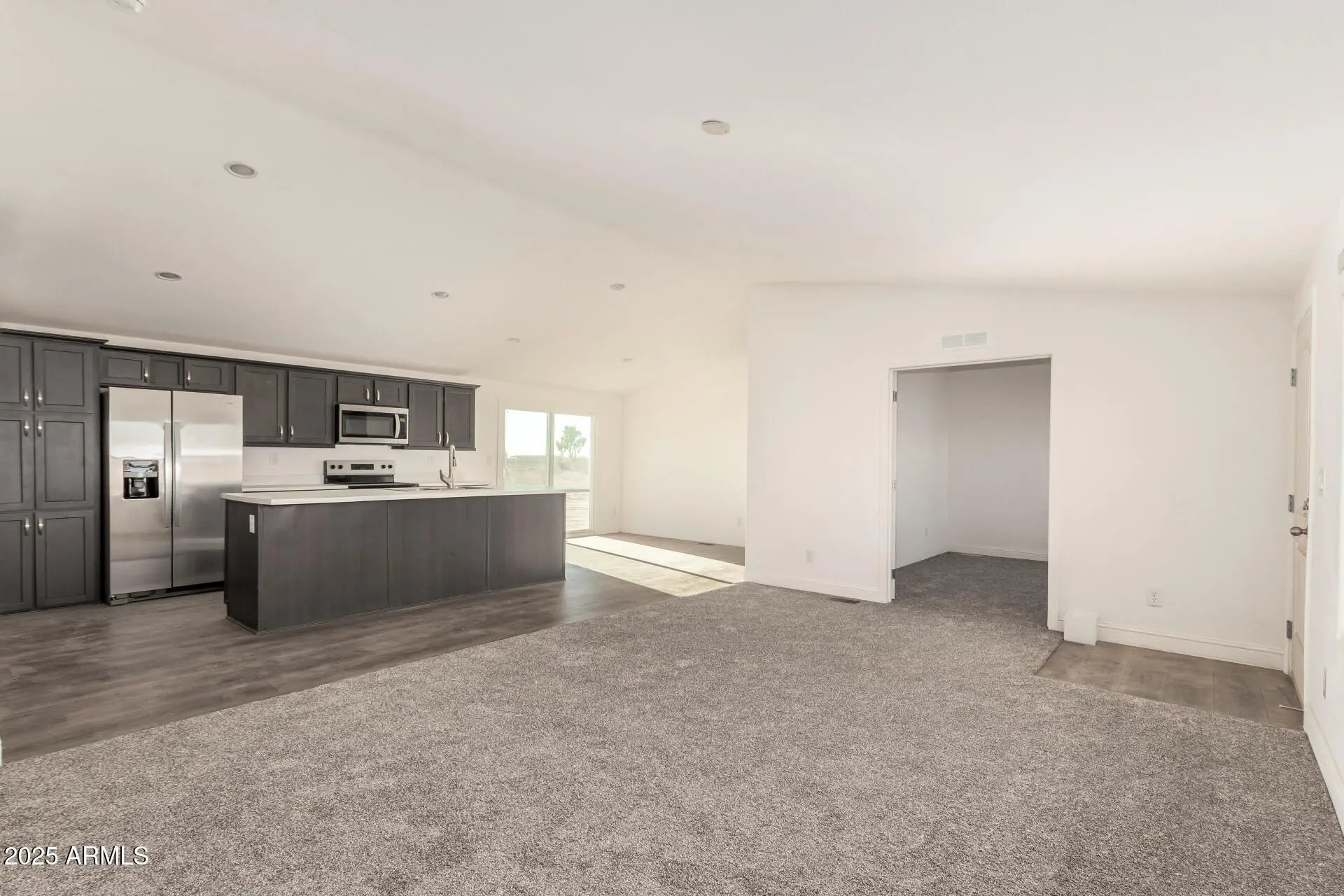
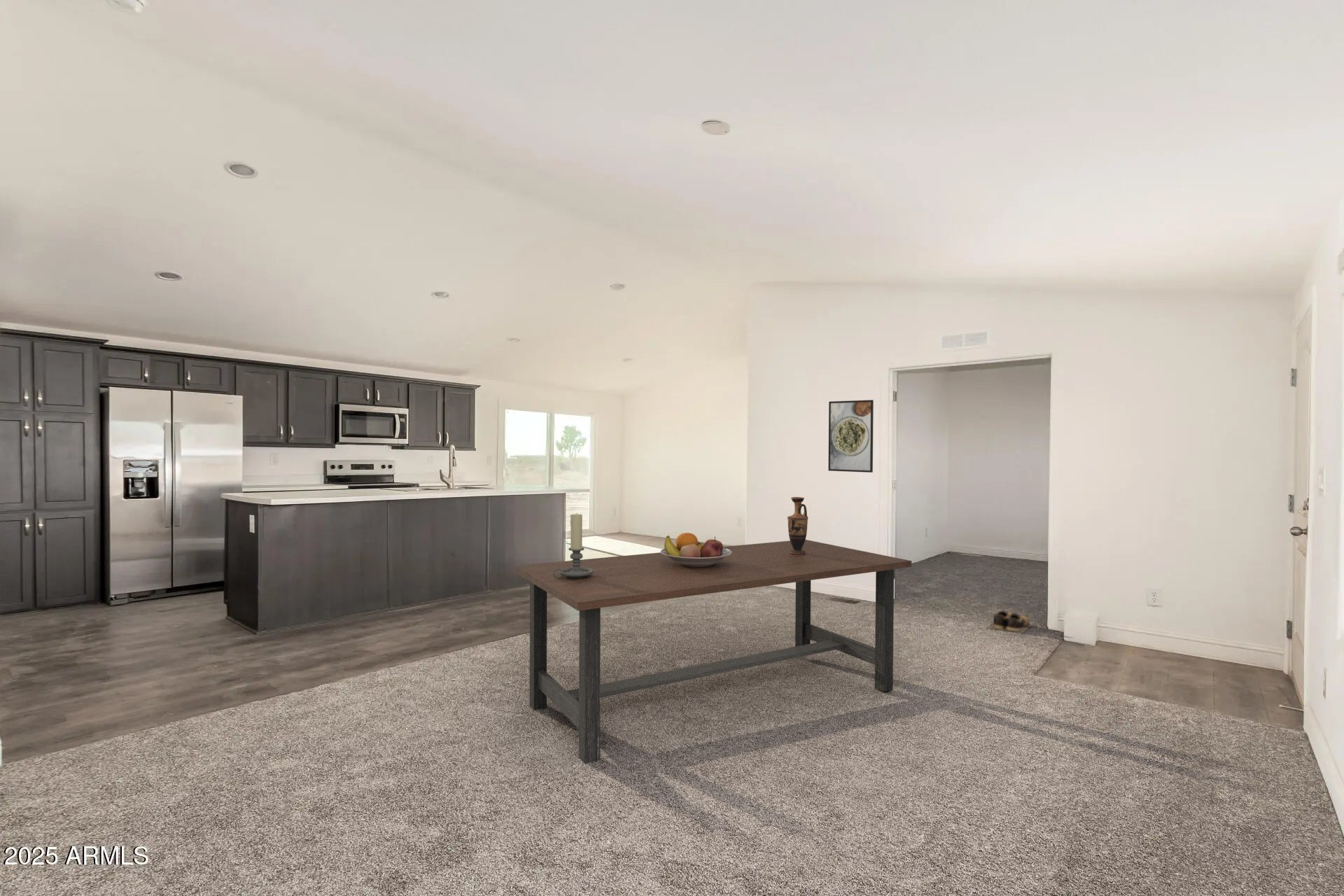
+ dining table (724, 660)
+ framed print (850, 436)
+ vase (797, 525)
+ shoes (1009, 619)
+ candle holder (573, 544)
+ fruit bowl (696, 548)
